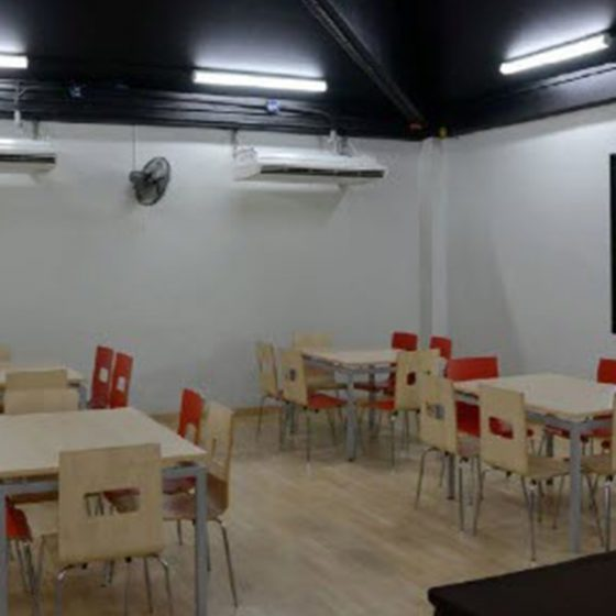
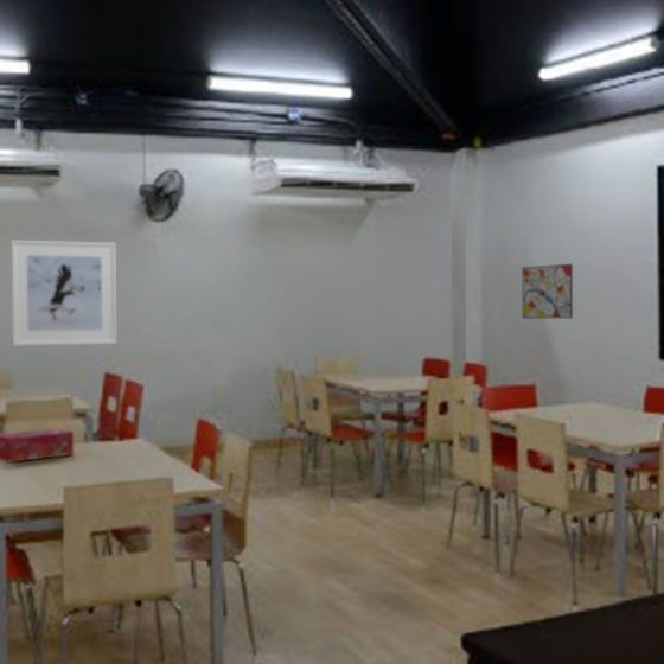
+ wall art (545, 292)
+ tissue box (33, 445)
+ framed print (64, 293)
